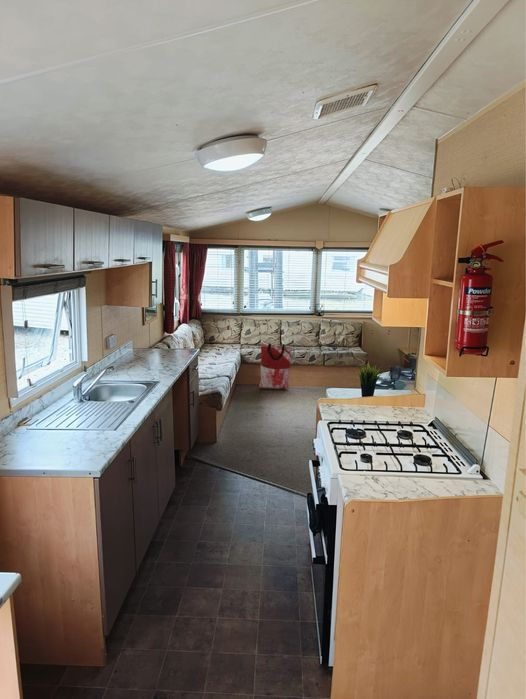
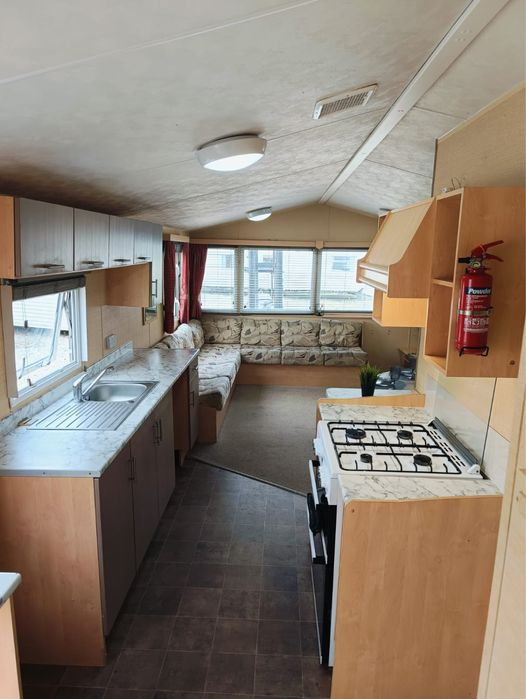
- bag (275, 366)
